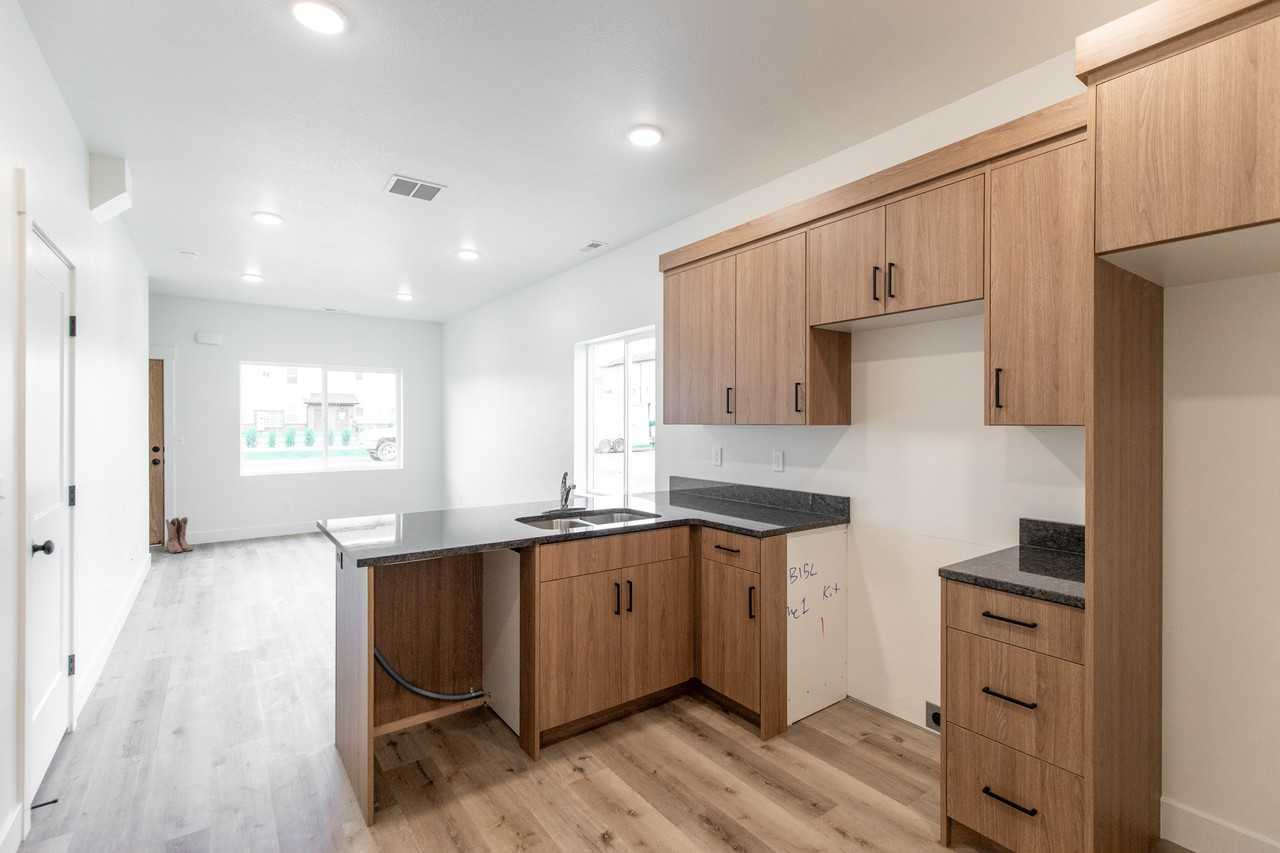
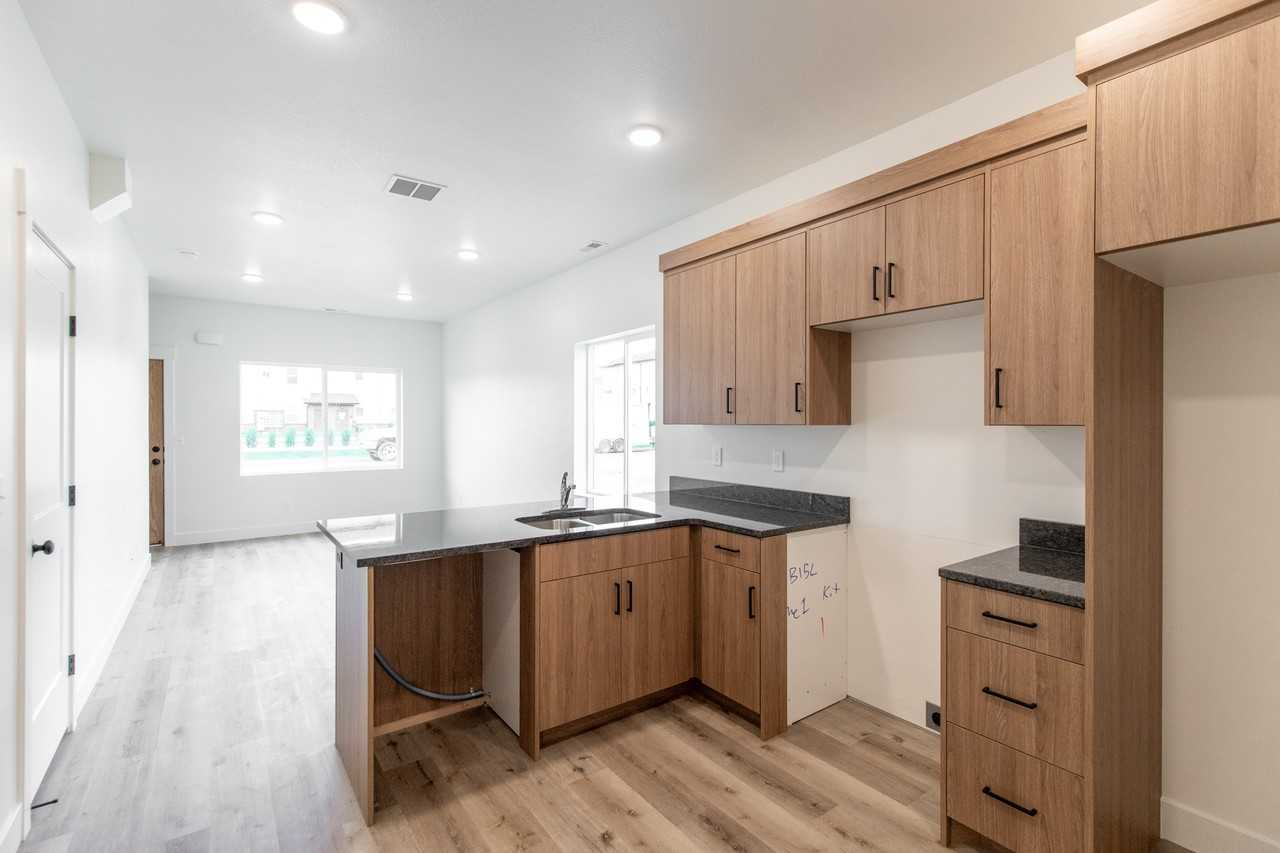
- boots (179, 534)
